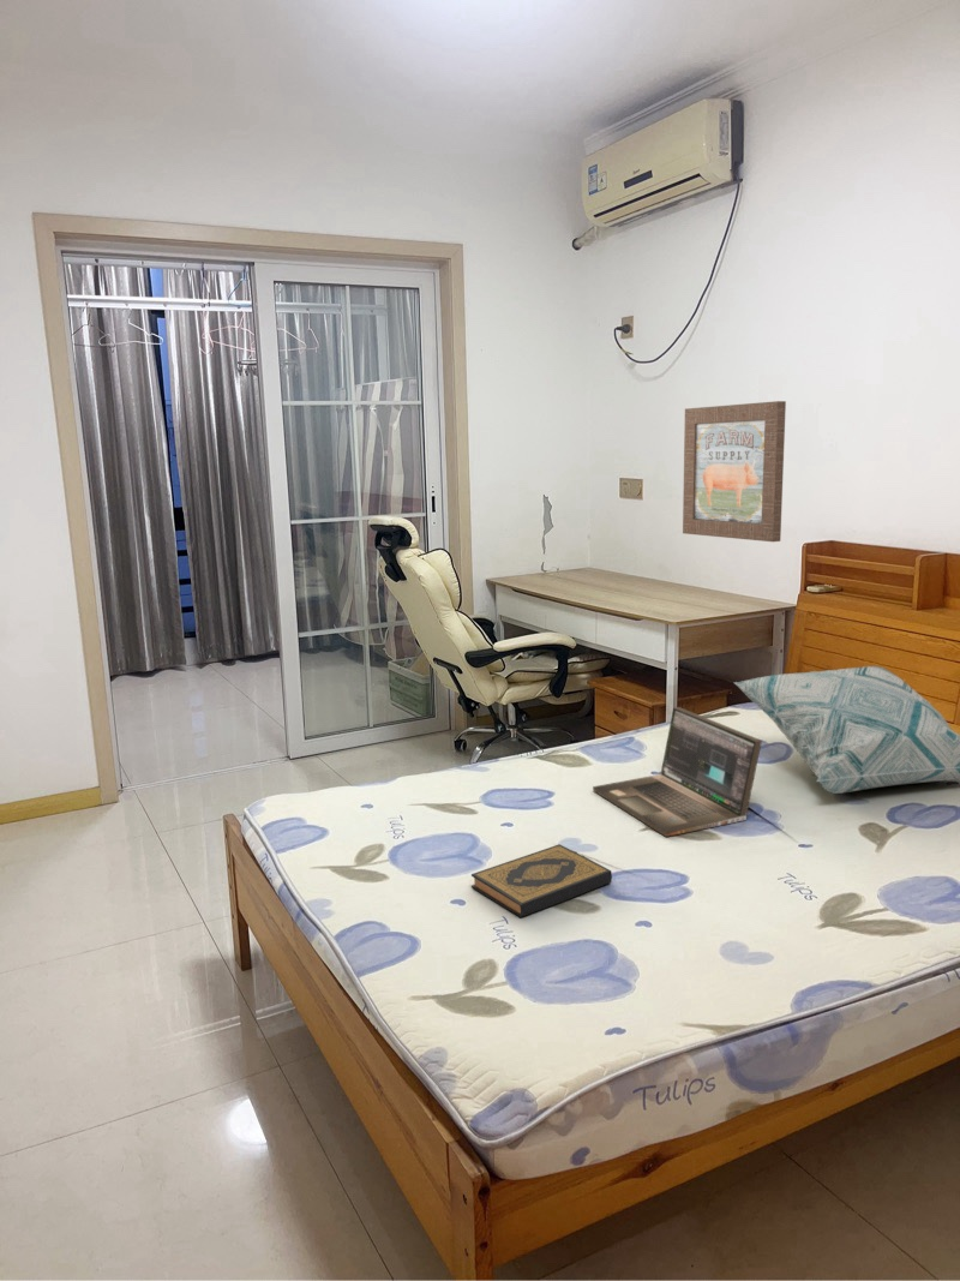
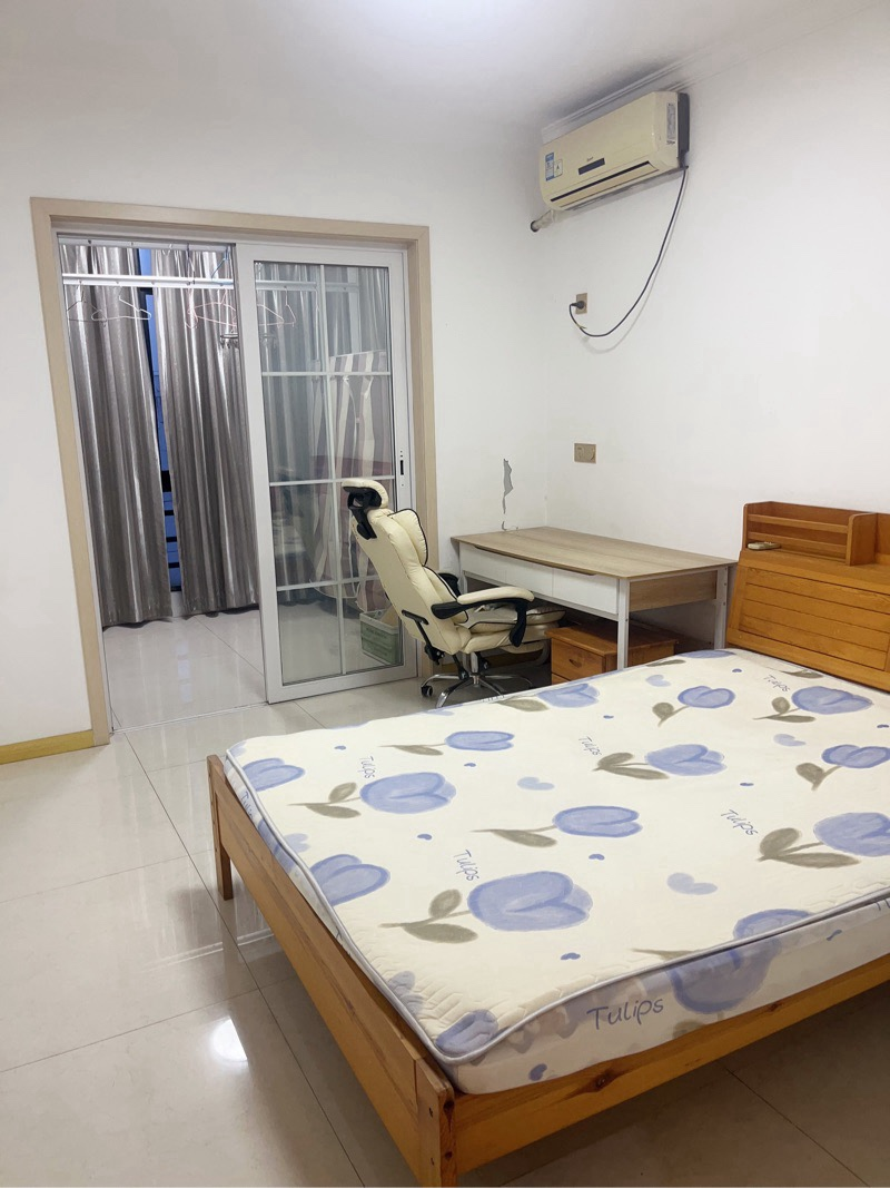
- hardback book (541, 878)
- laptop (672, 766)
- wall art (730, 472)
- decorative pillow (856, 725)
